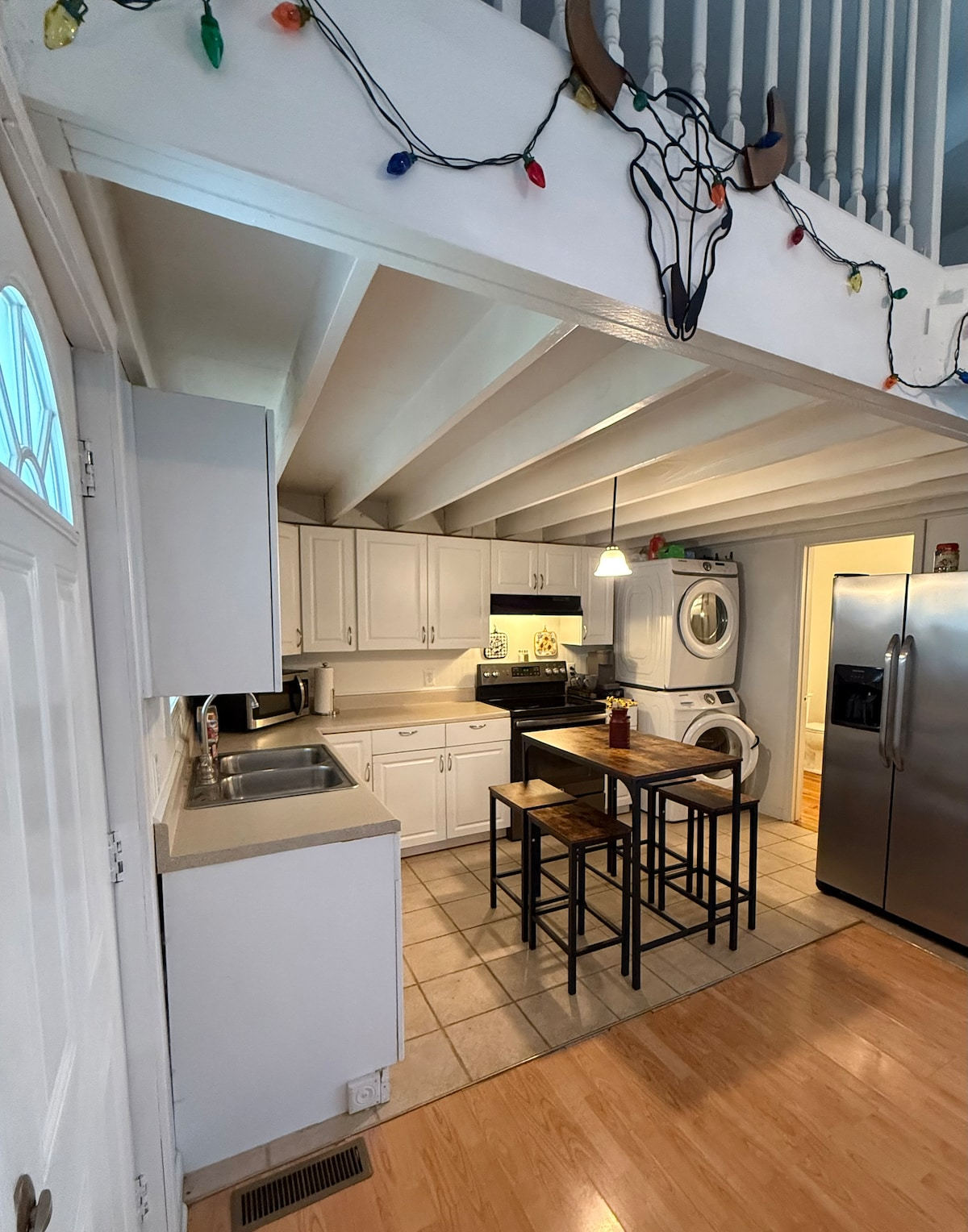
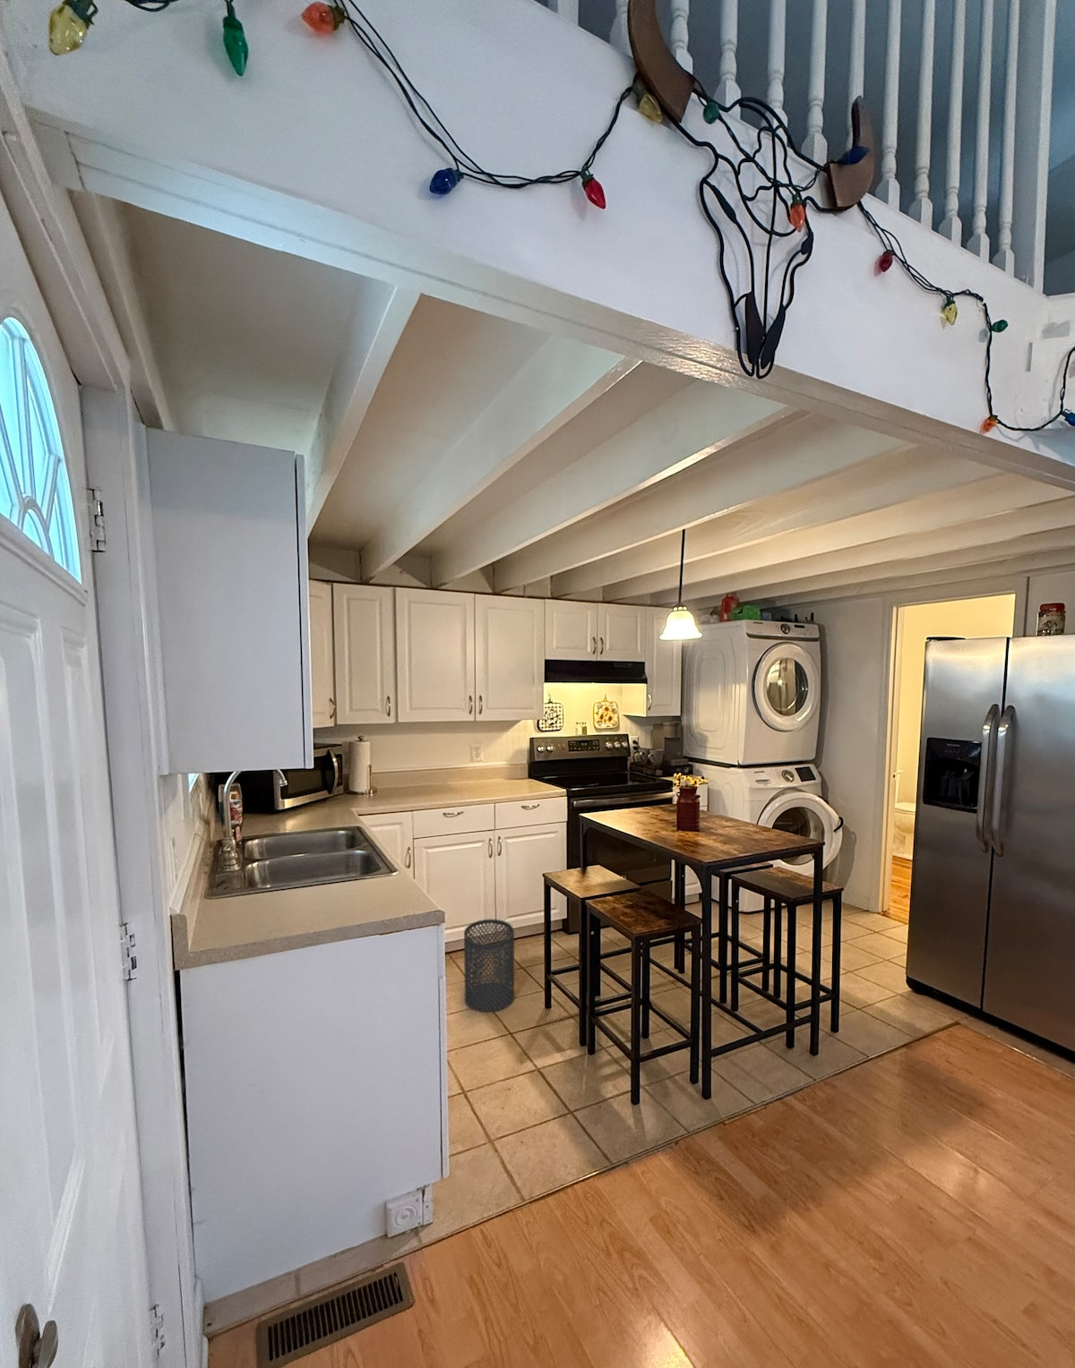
+ trash can (489, 964)
